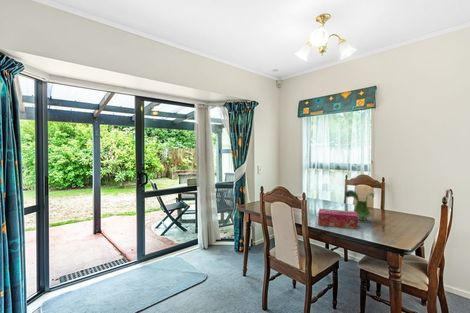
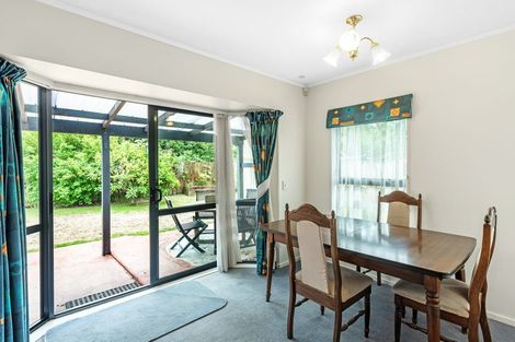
- toy figurine (359, 204)
- tissue box (337, 218)
